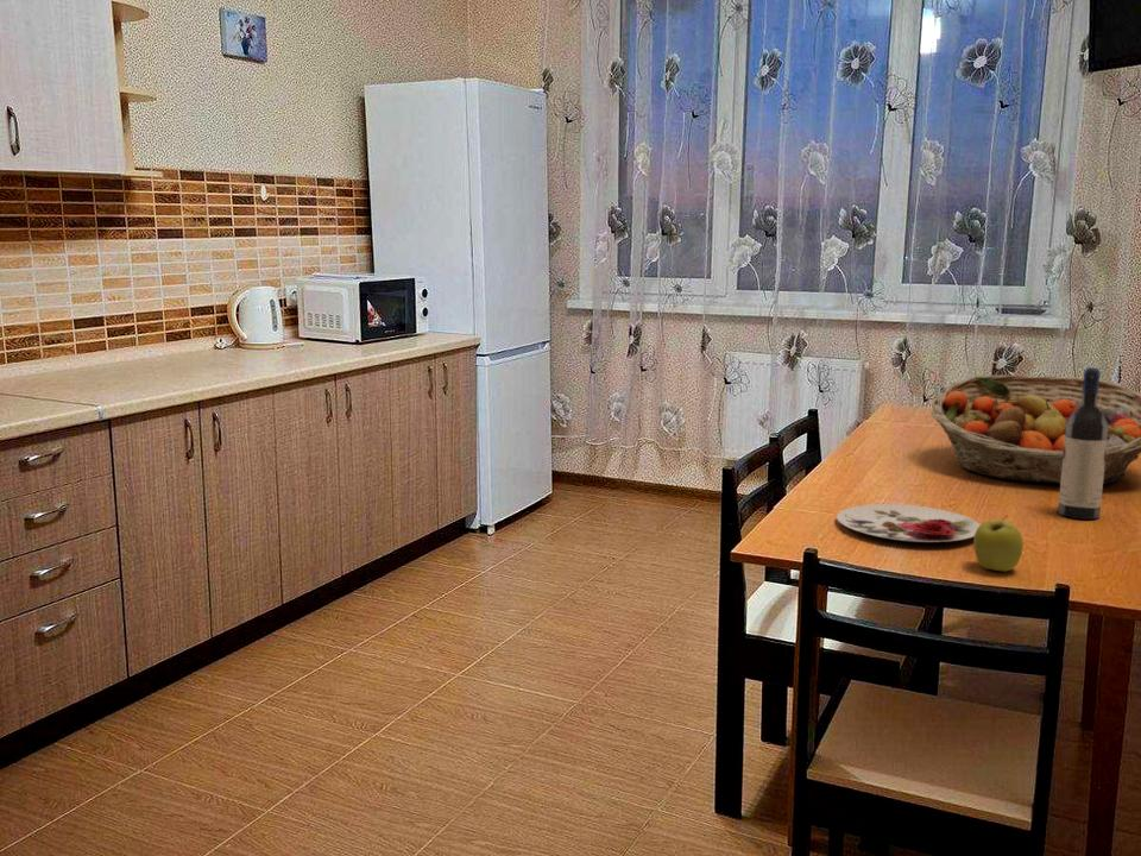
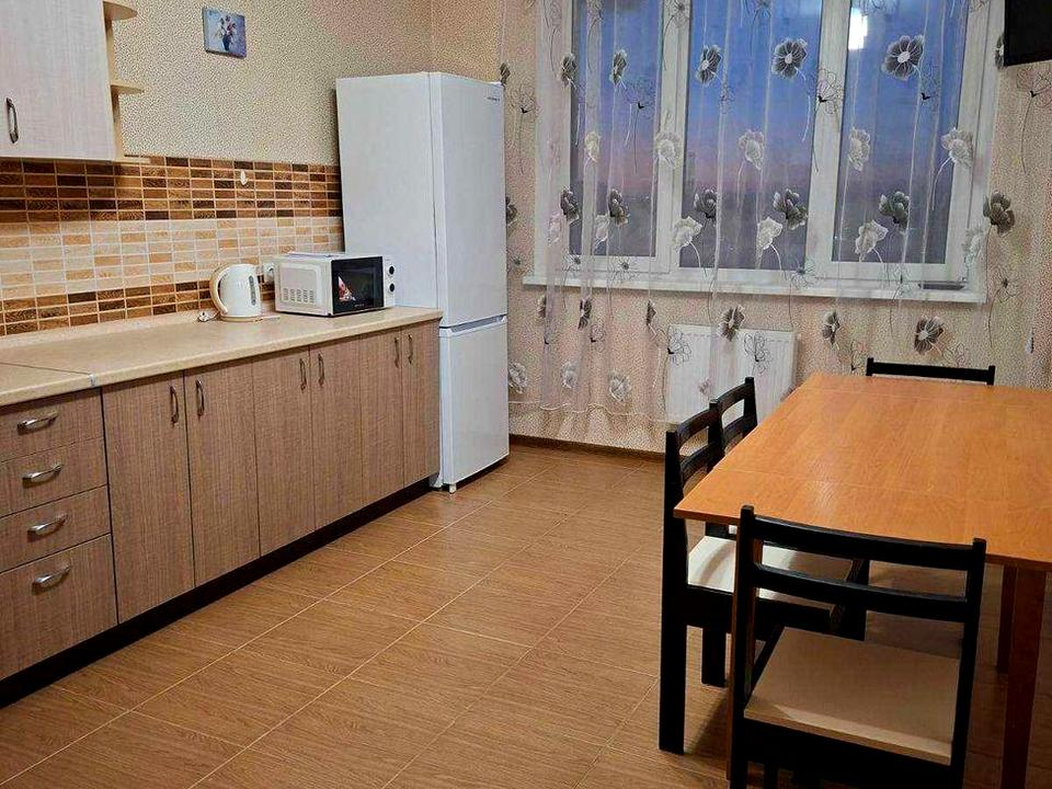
- wine bottle (1085, 441)
- fruit basket (1041, 427)
- plate (907, 521)
- apple (997, 541)
